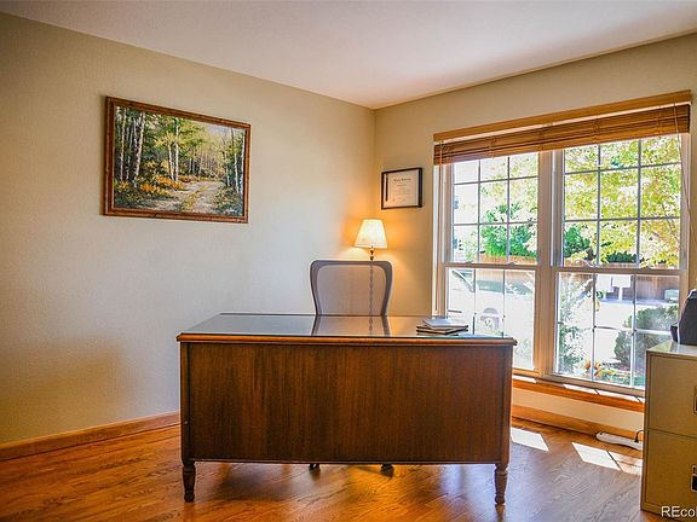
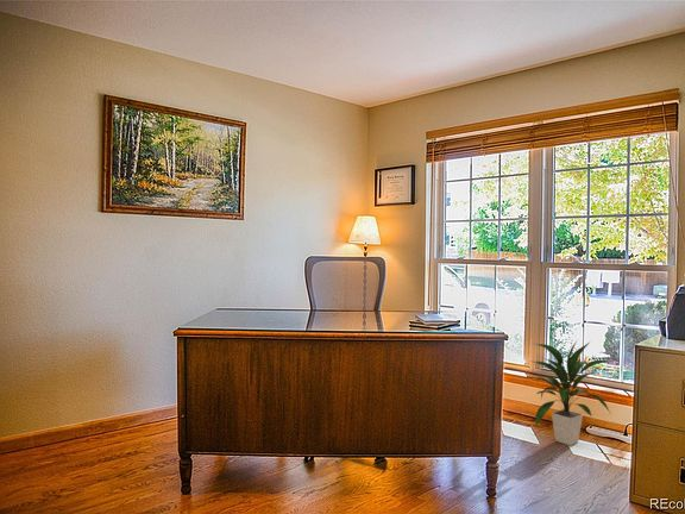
+ indoor plant (564, 389)
